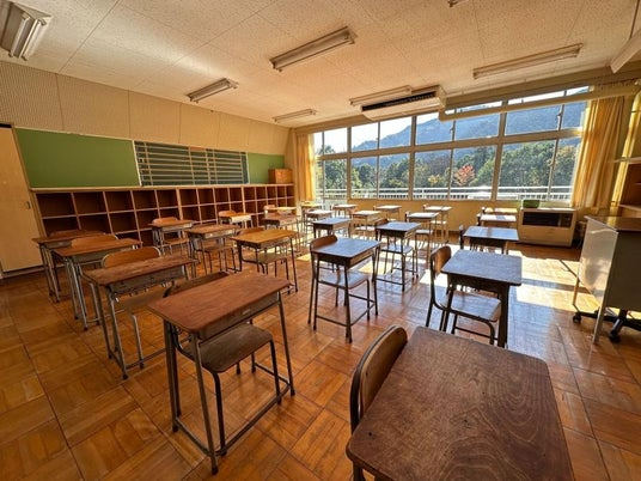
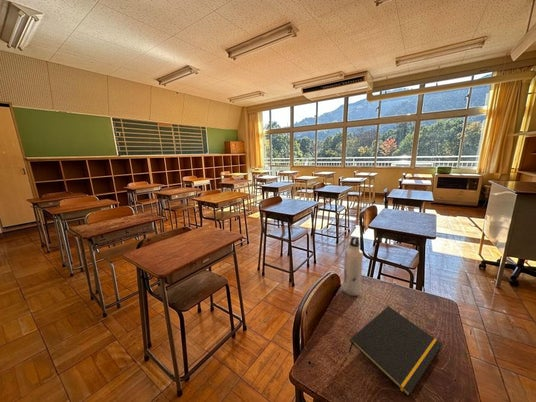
+ water bottle (353, 264)
+ notepad (396, 342)
